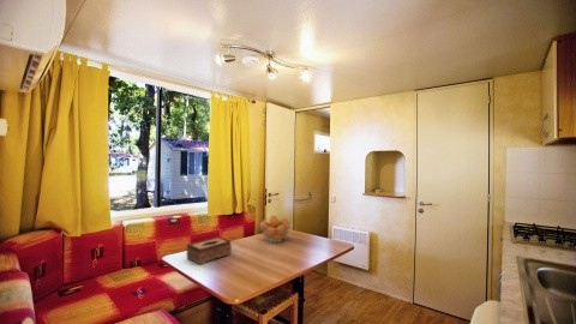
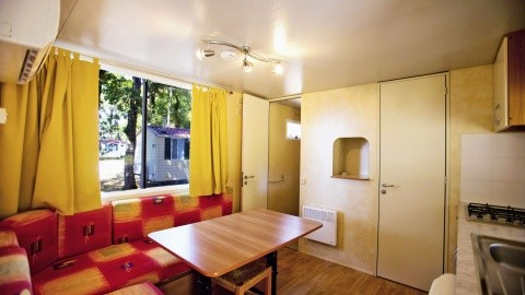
- fruit basket (275, 228)
- tissue box (209, 250)
